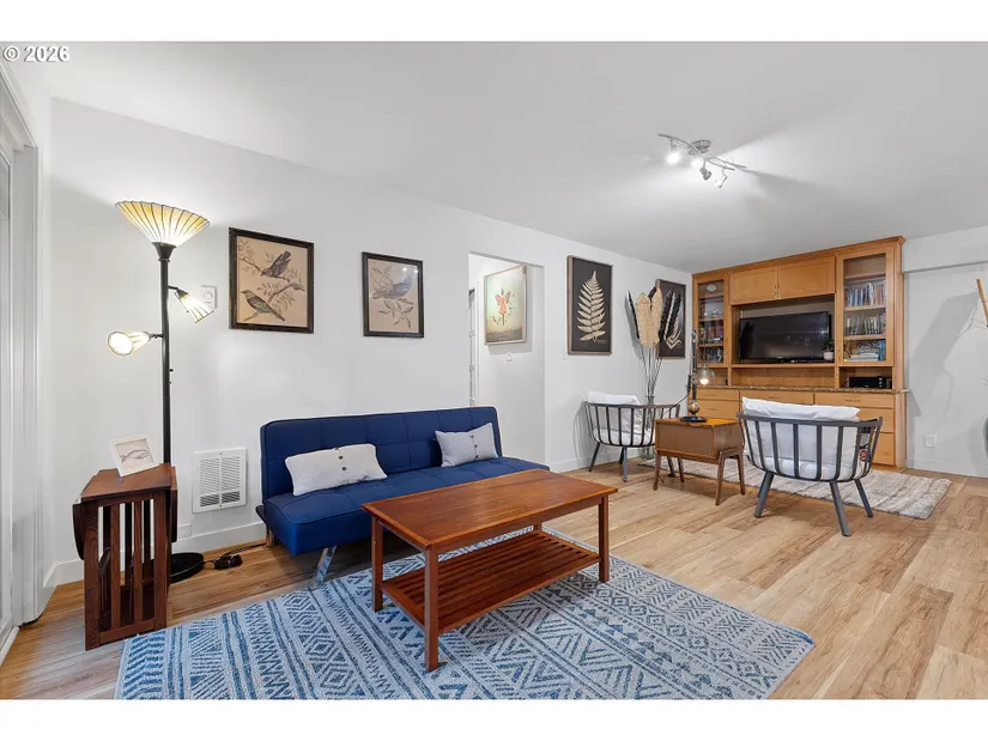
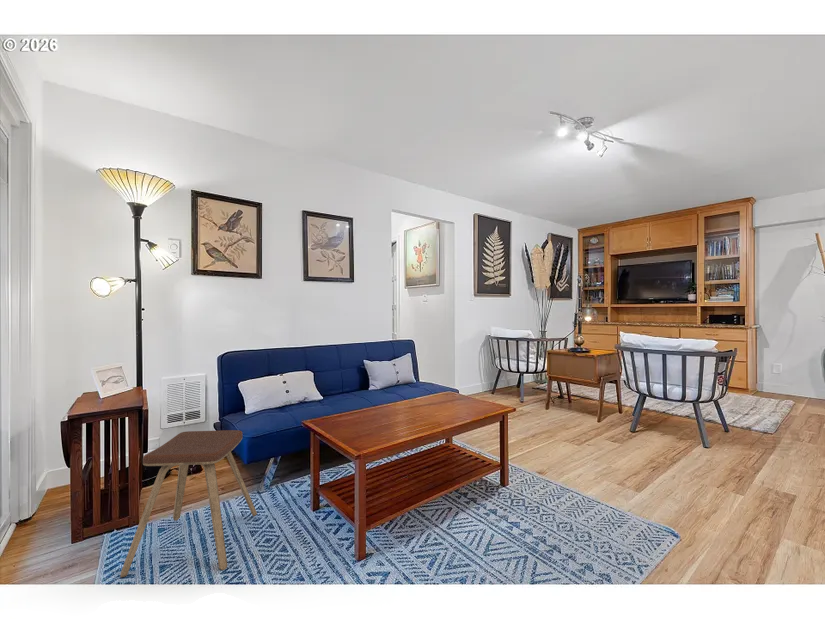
+ music stool (207, 489)
